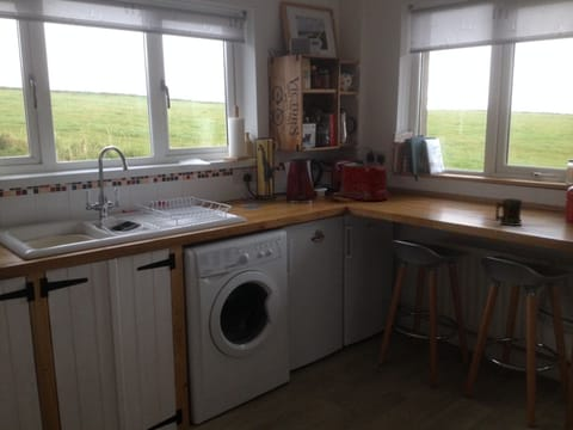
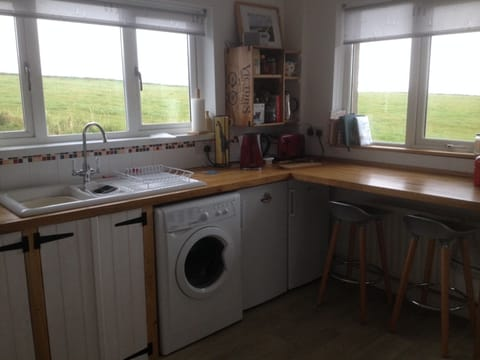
- toaster (363, 180)
- mug (509, 211)
